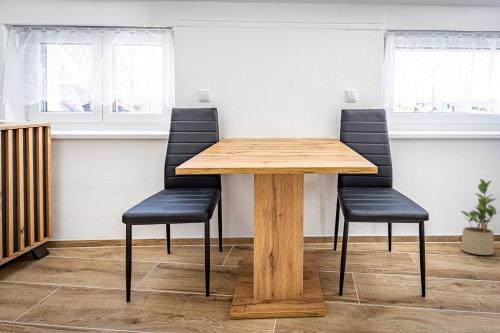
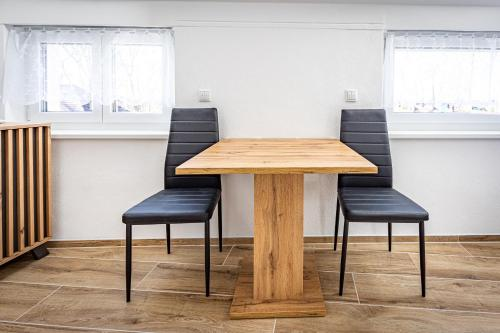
- potted plant (478, 214)
